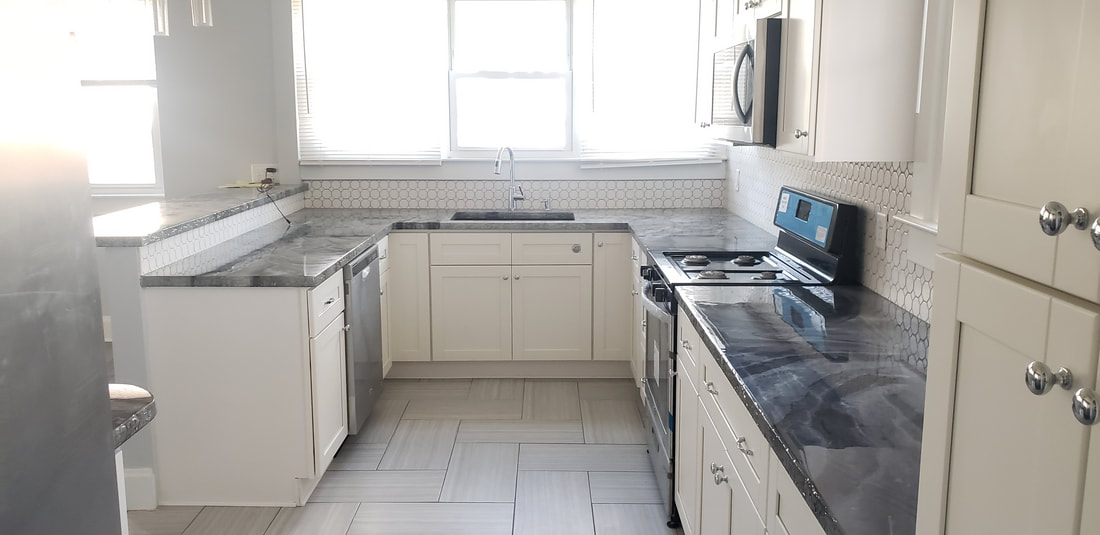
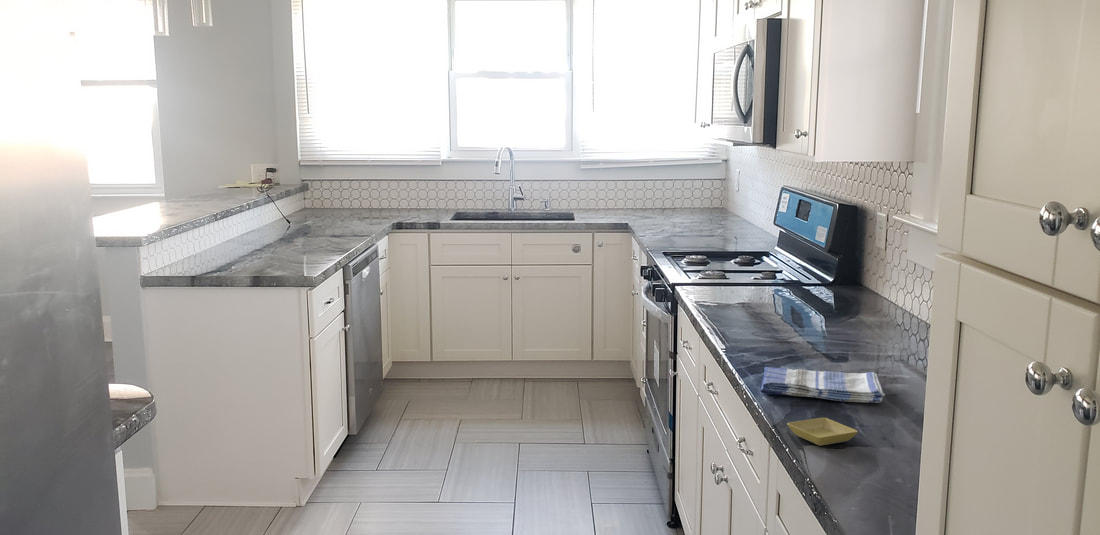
+ dish towel (820, 381)
+ saucer (821, 432)
